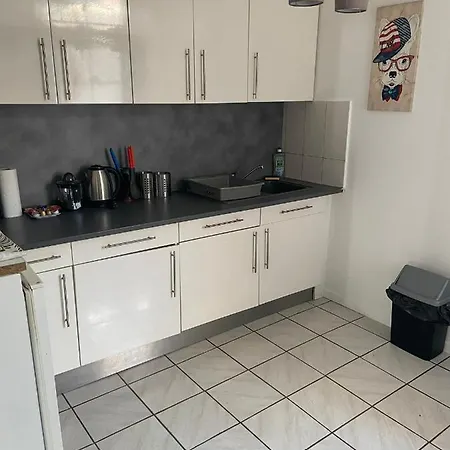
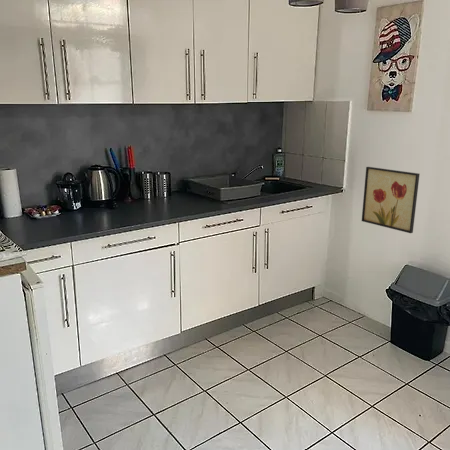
+ wall art (389, 198)
